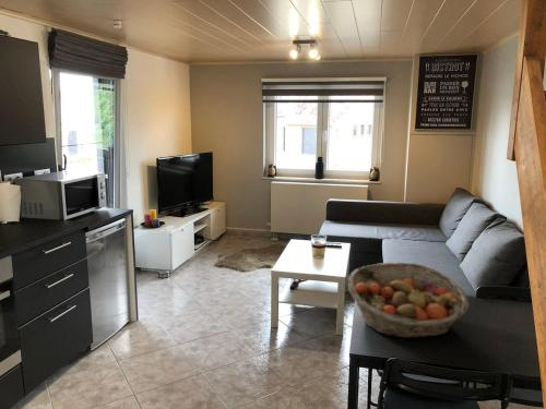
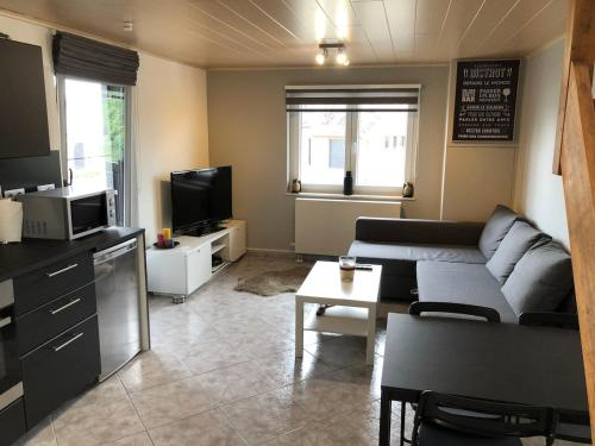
- fruit basket (405, 298)
